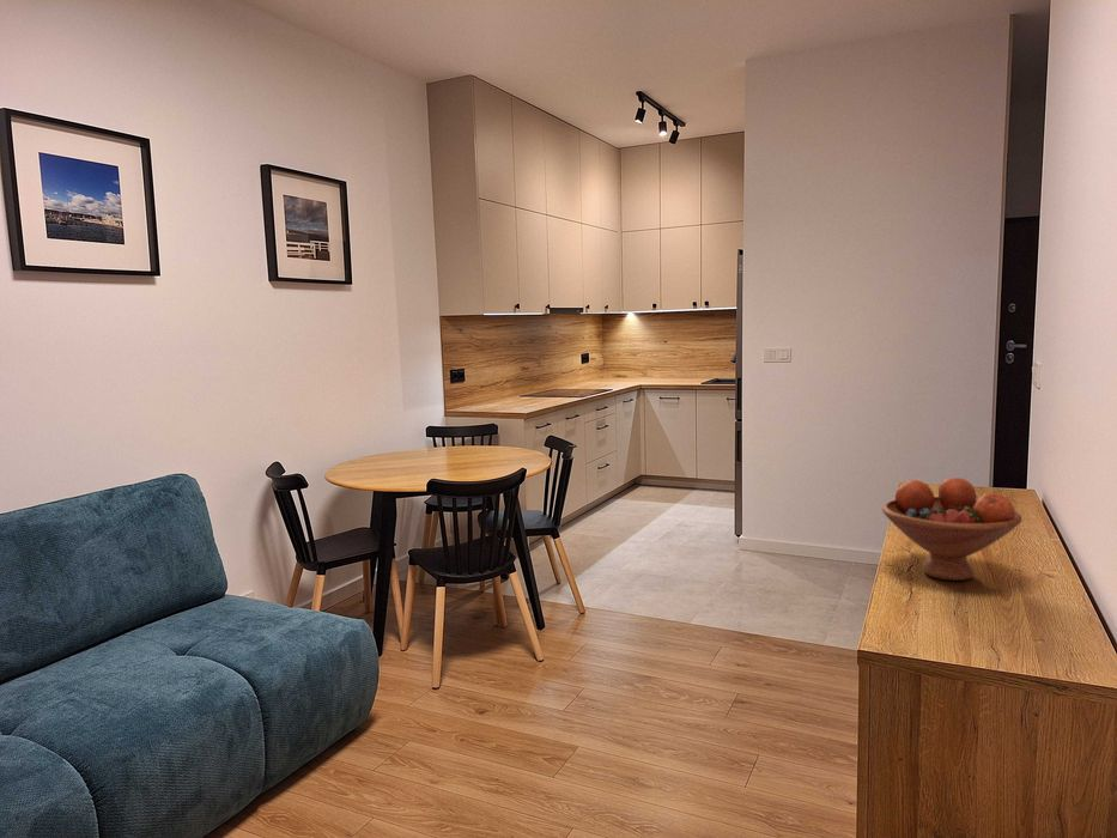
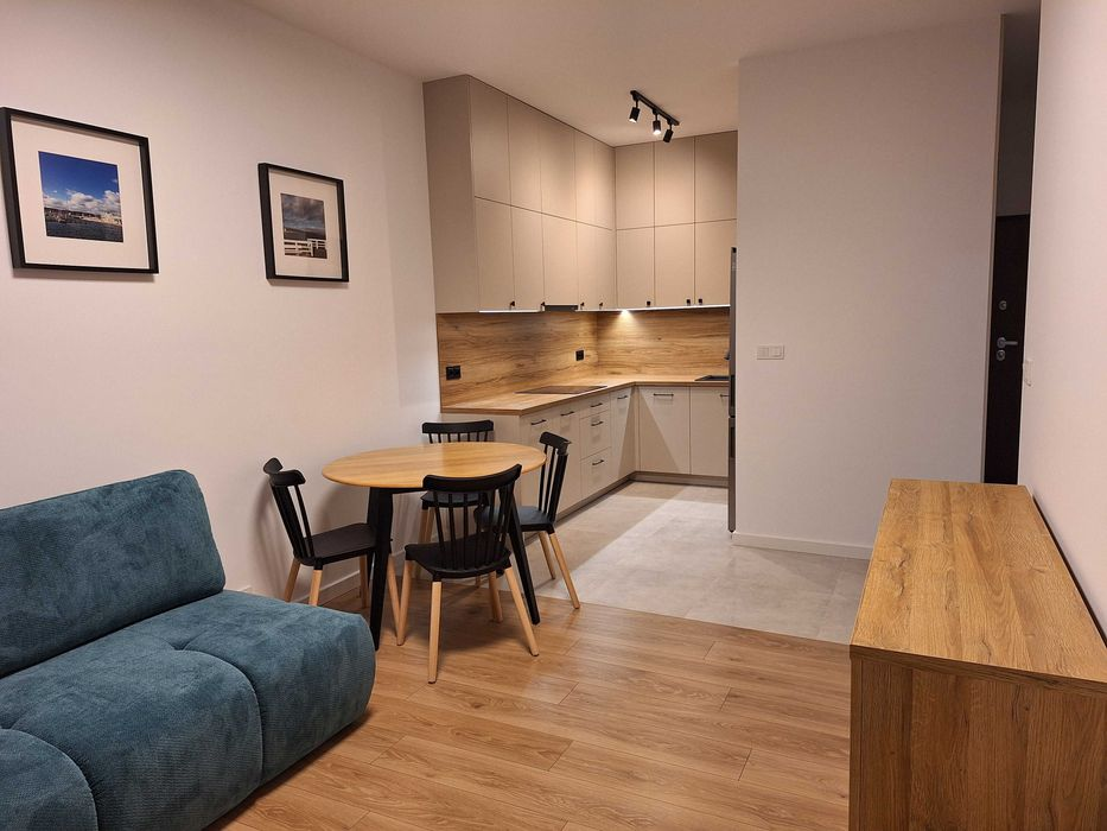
- fruit bowl (948, 529)
